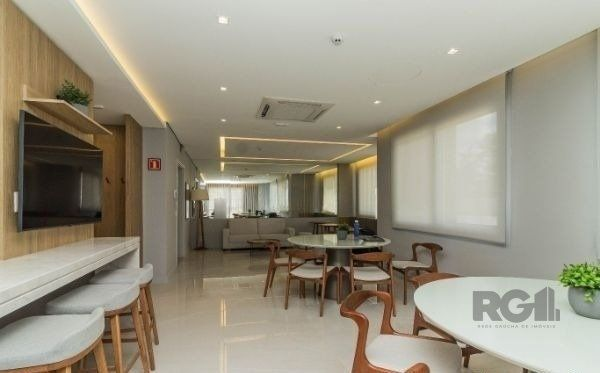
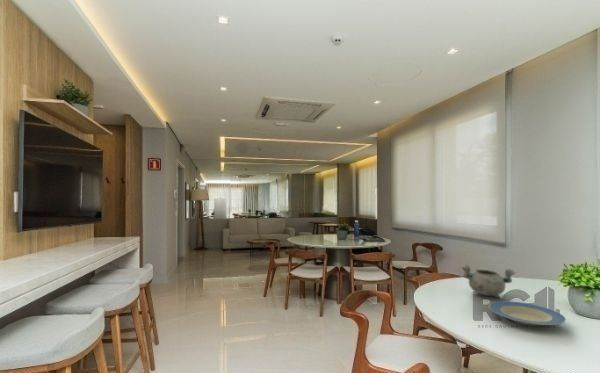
+ decorative bowl (487, 280)
+ plate (525, 315)
